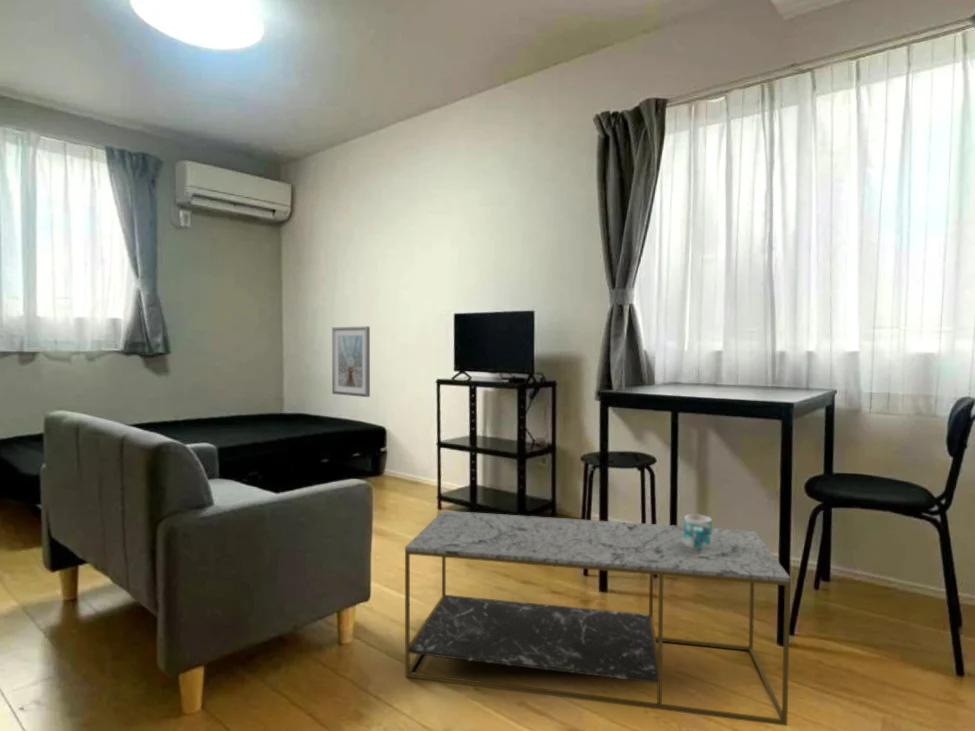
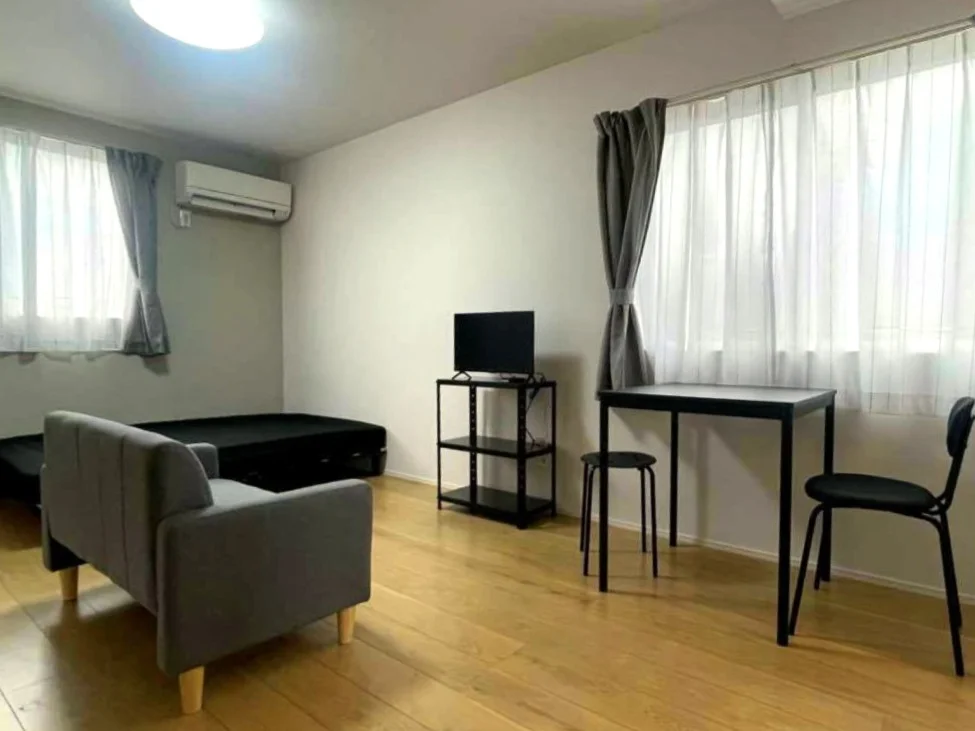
- mug (697, 532)
- coffee table (587, 608)
- picture frame (350, 361)
